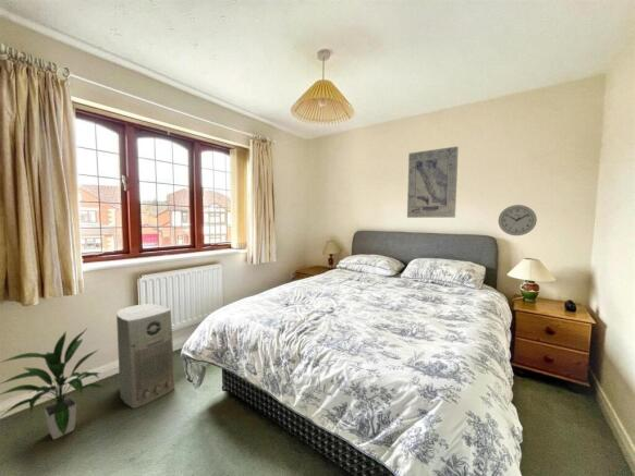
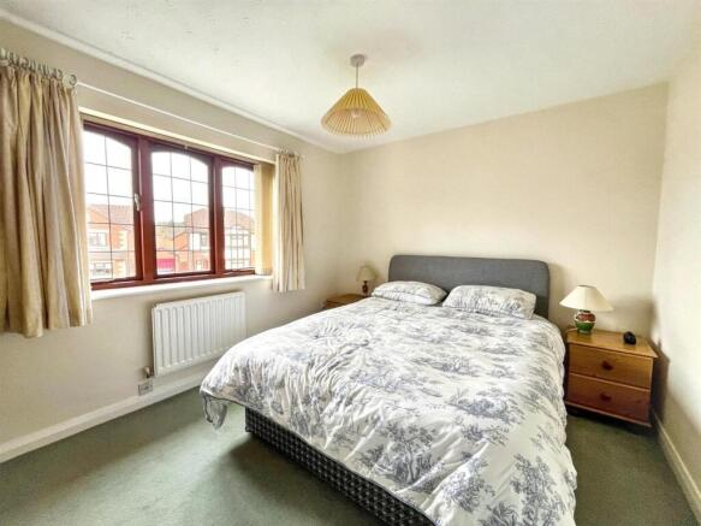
- air purifier (144, 350)
- wall clock (516, 220)
- wall art (430, 184)
- indoor plant (57, 386)
